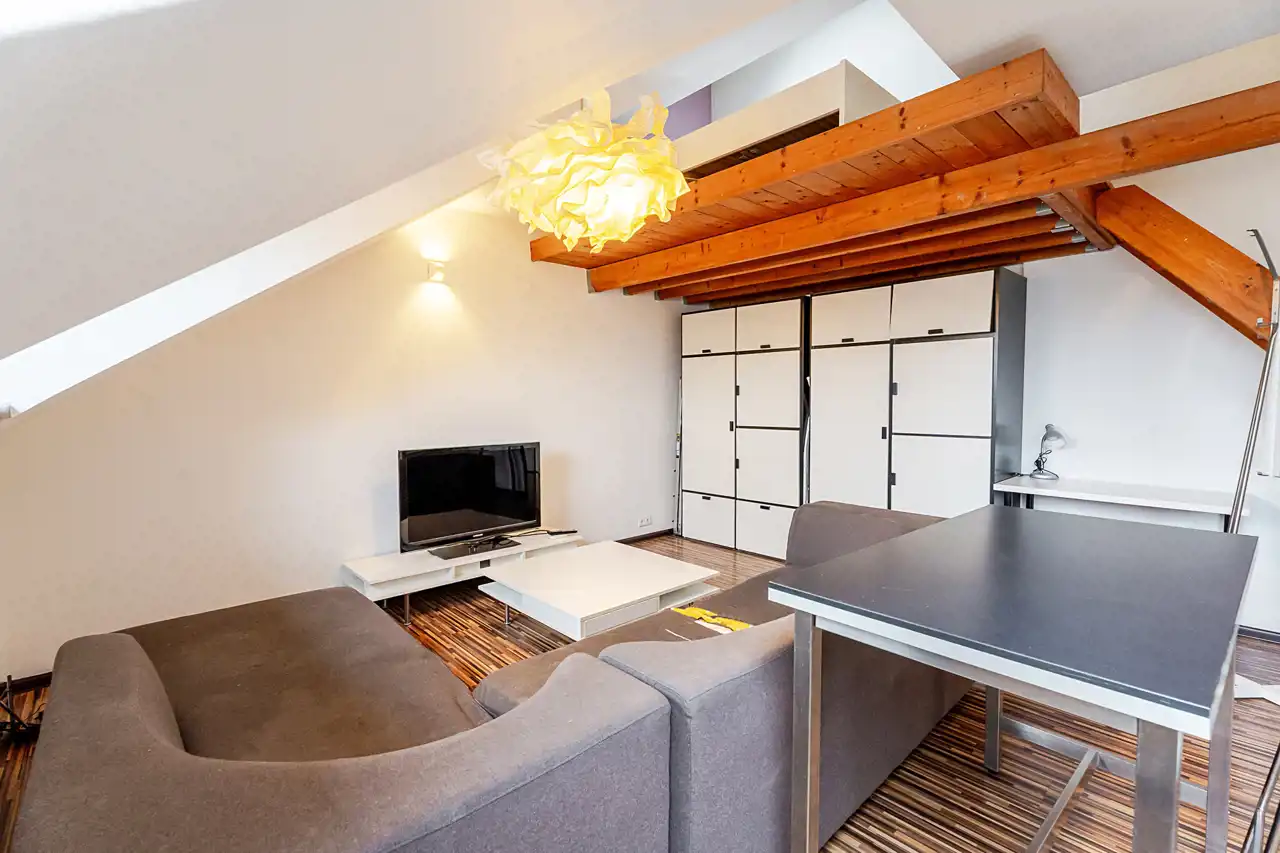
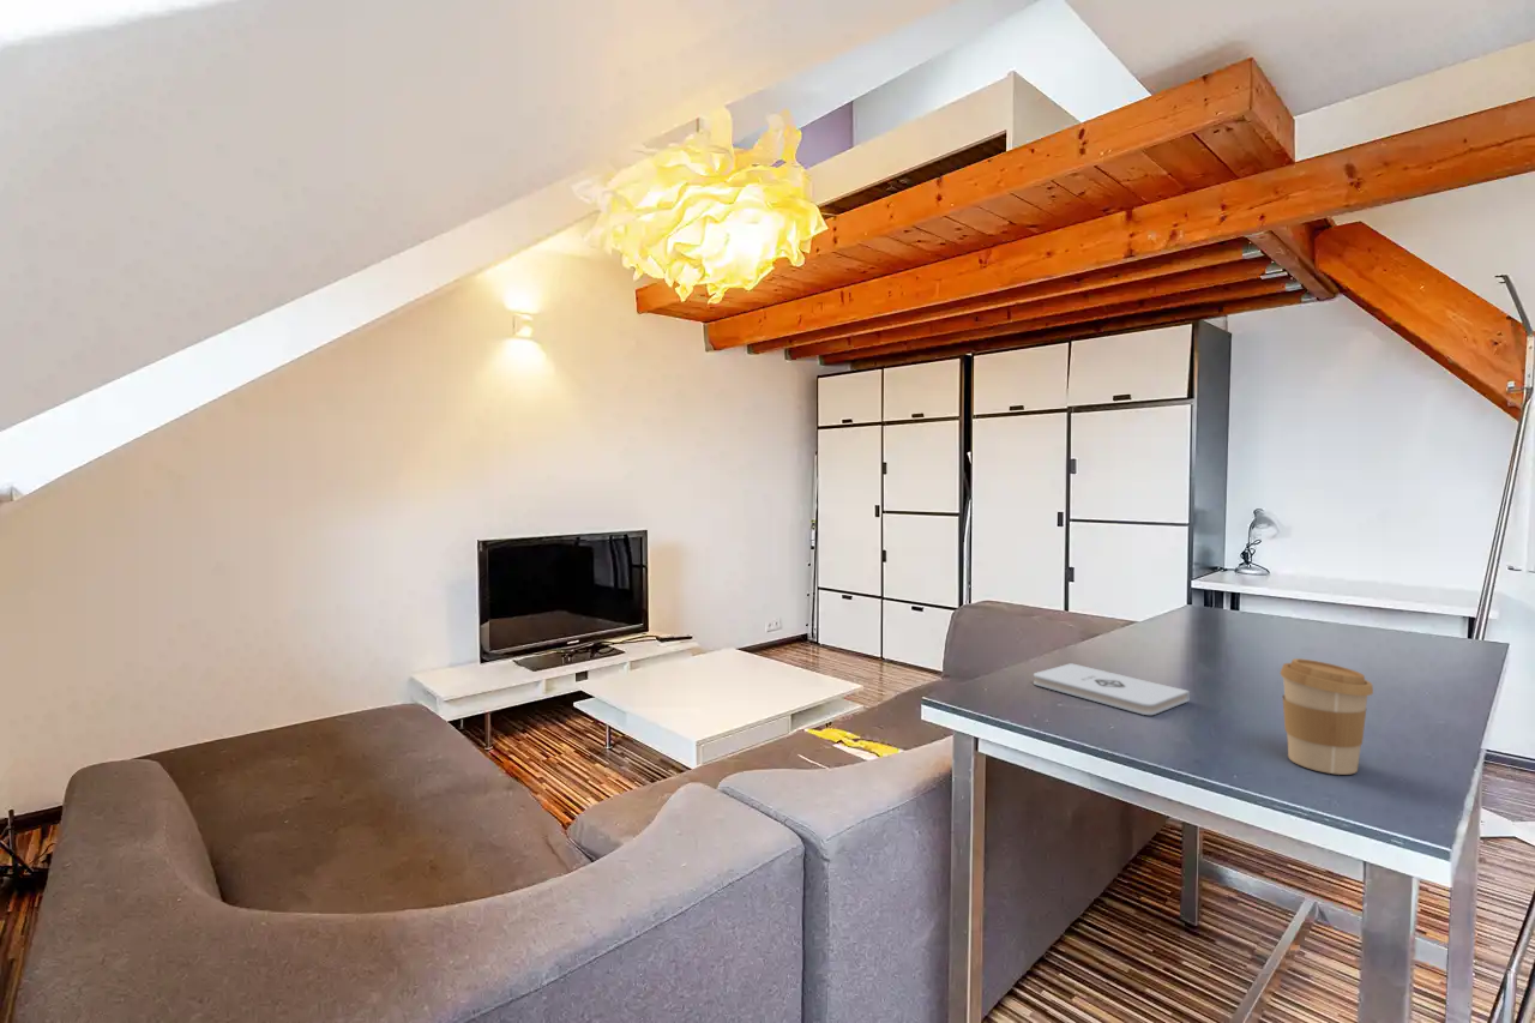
+ coffee cup (1324, 712)
+ notepad (1106, 686)
